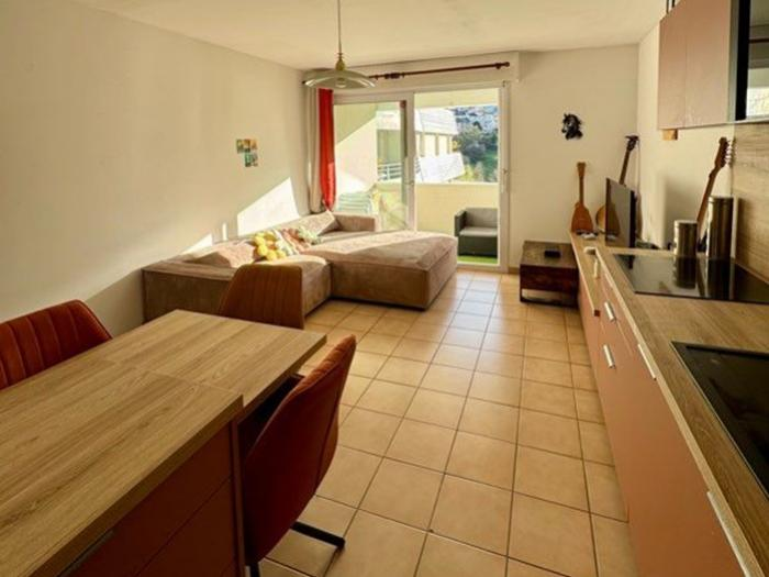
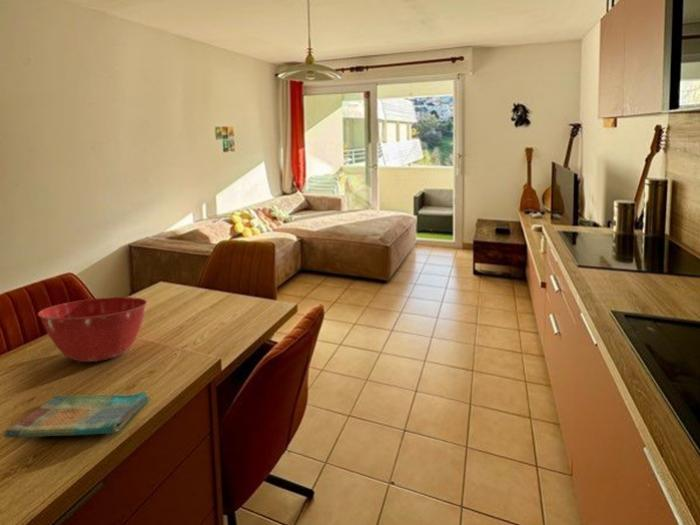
+ mixing bowl (98, 330)
+ dish towel (82, 412)
